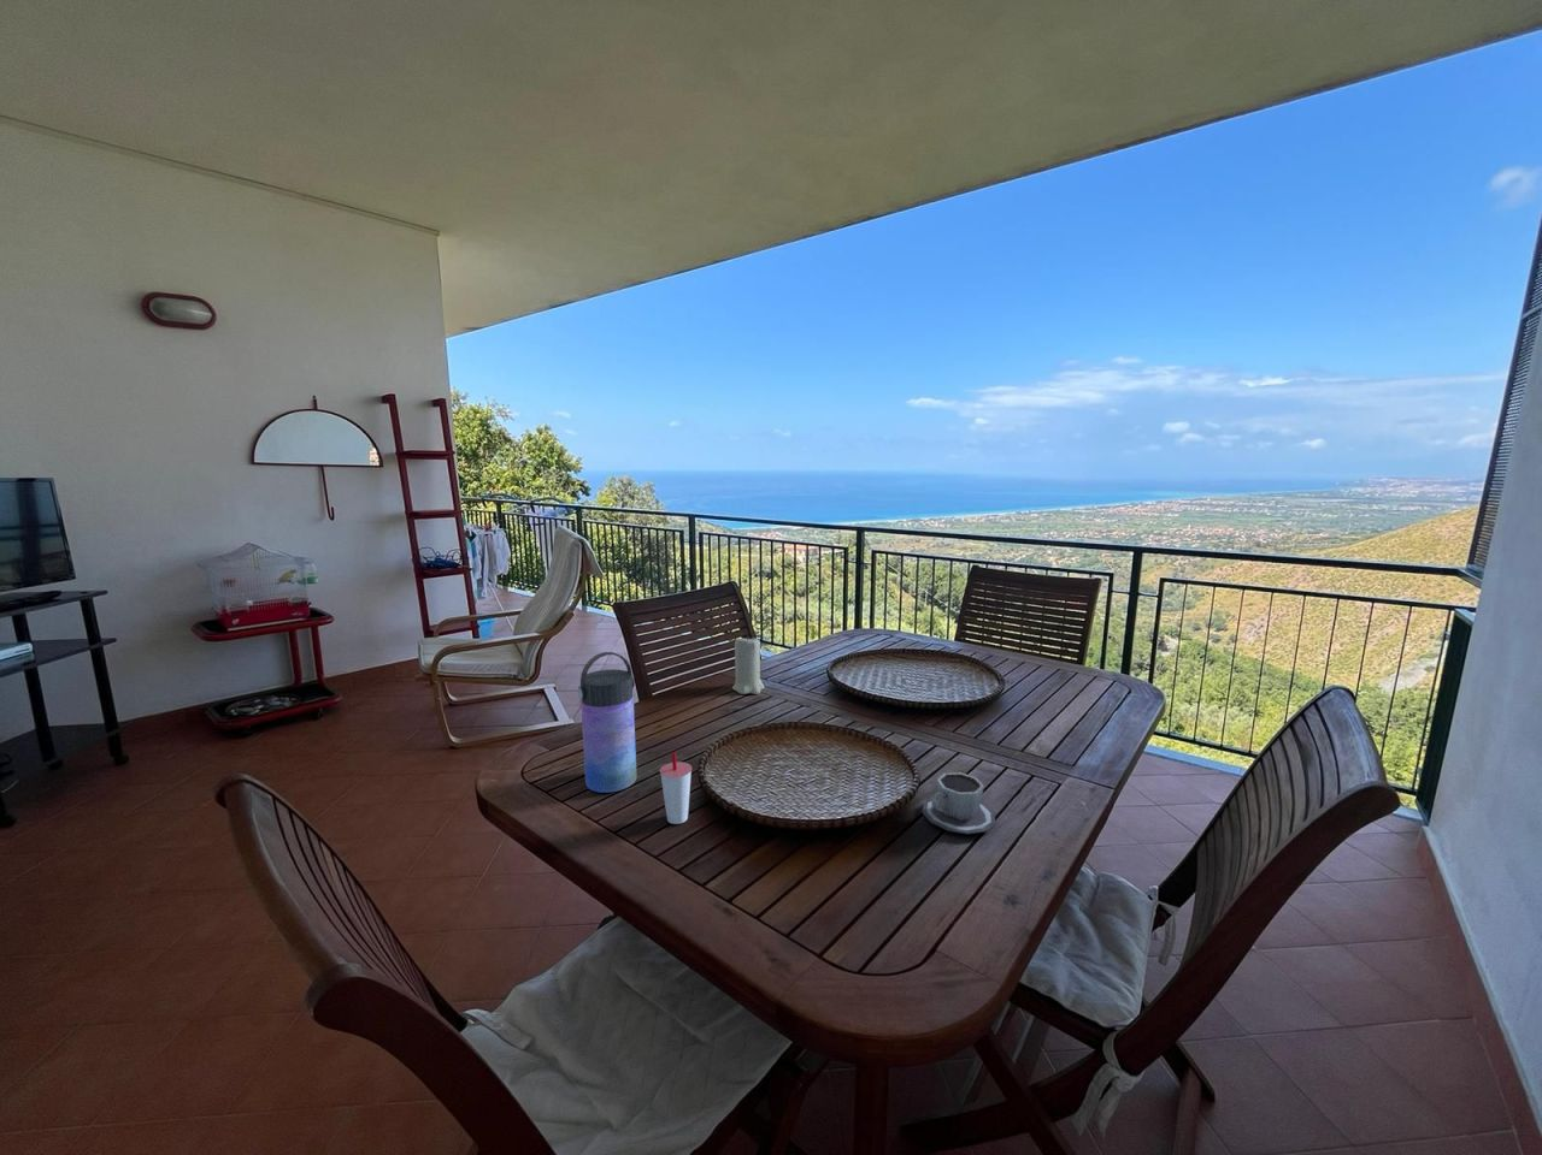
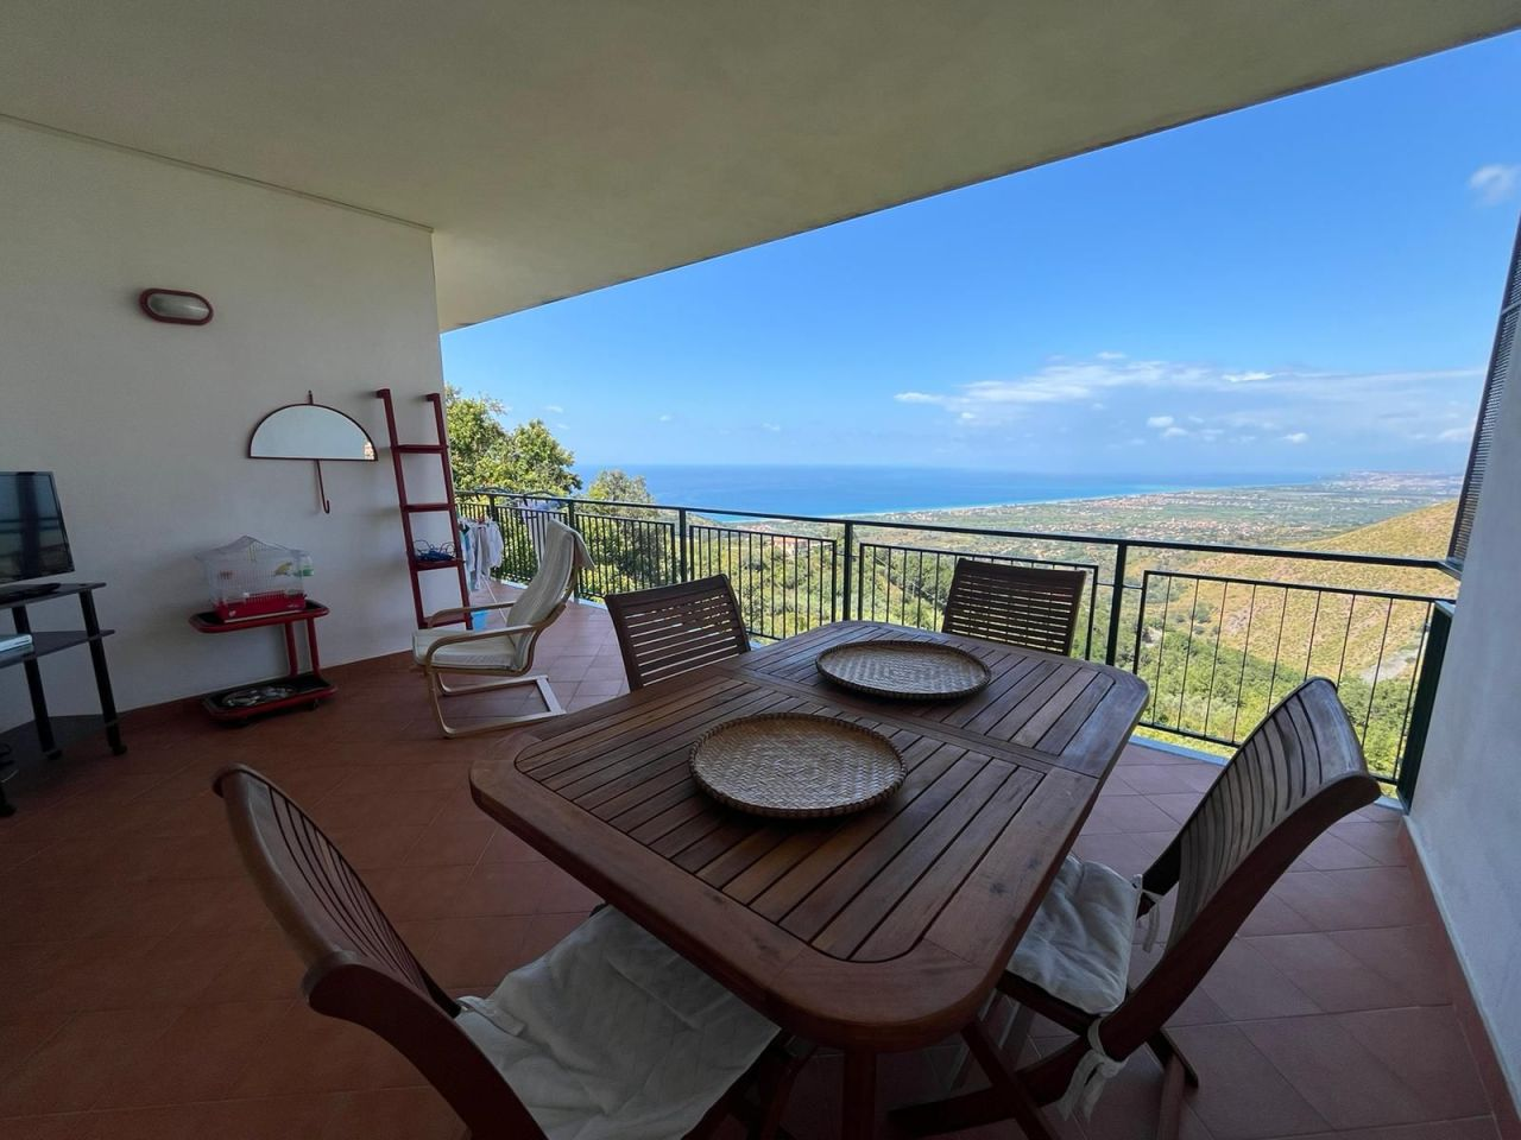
- cup (959, 798)
- candle (748, 661)
- cup (676, 785)
- water bottle (607, 717)
